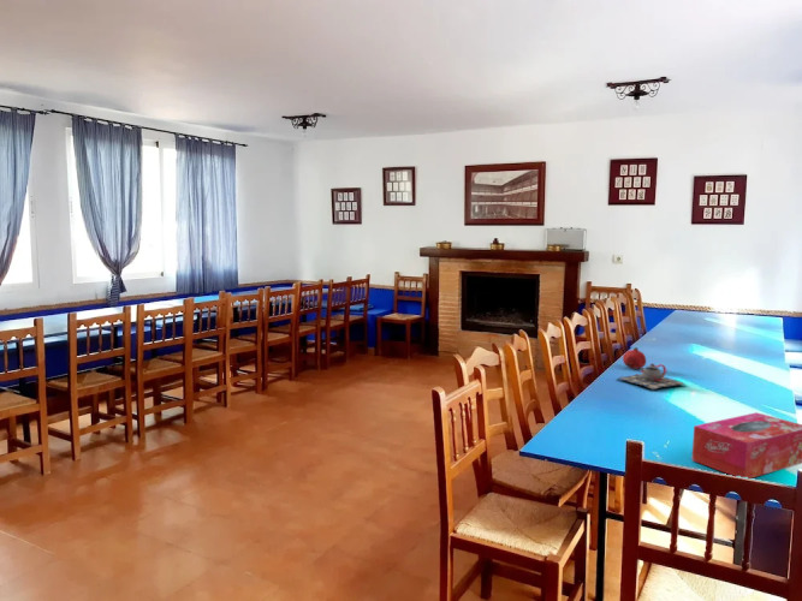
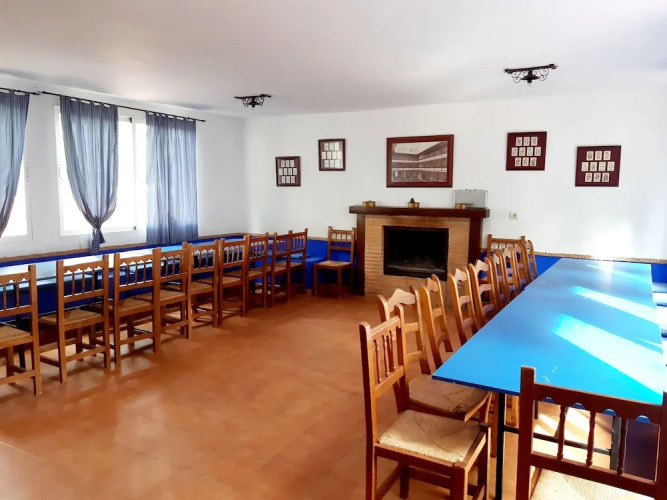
- tissue box (750, 444)
- teapot (650, 373)
- fruit (634, 357)
